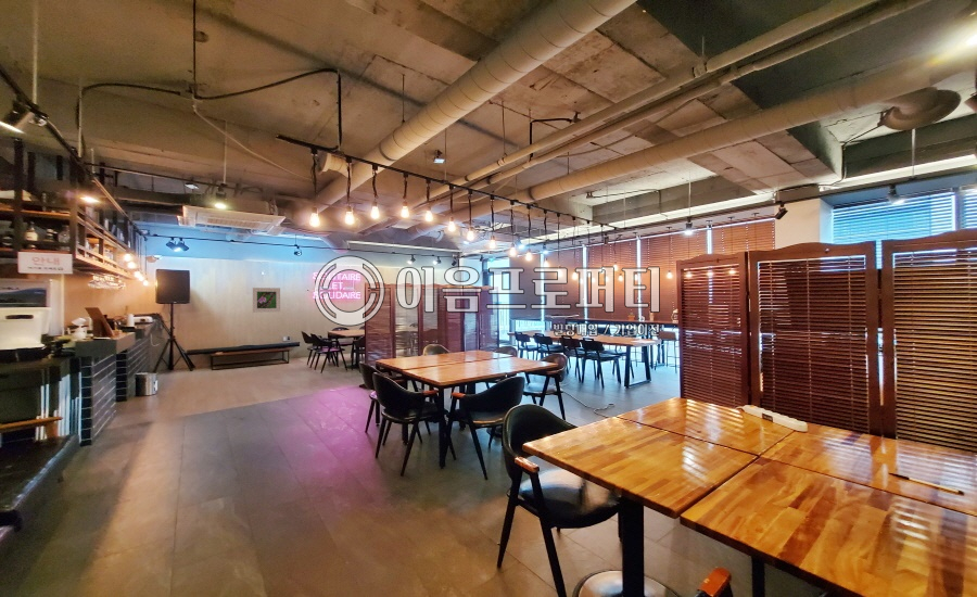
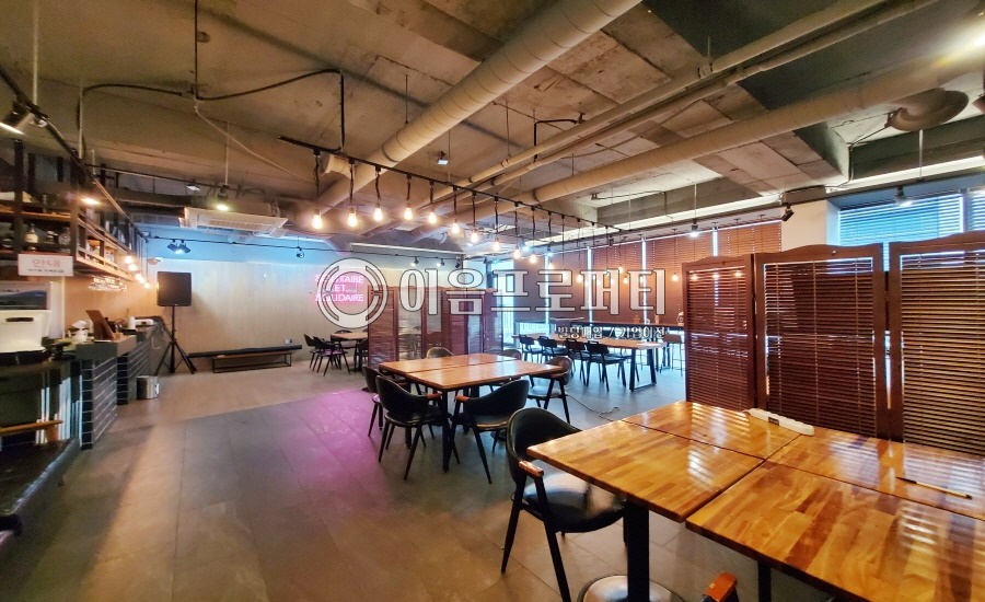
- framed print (266, 300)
